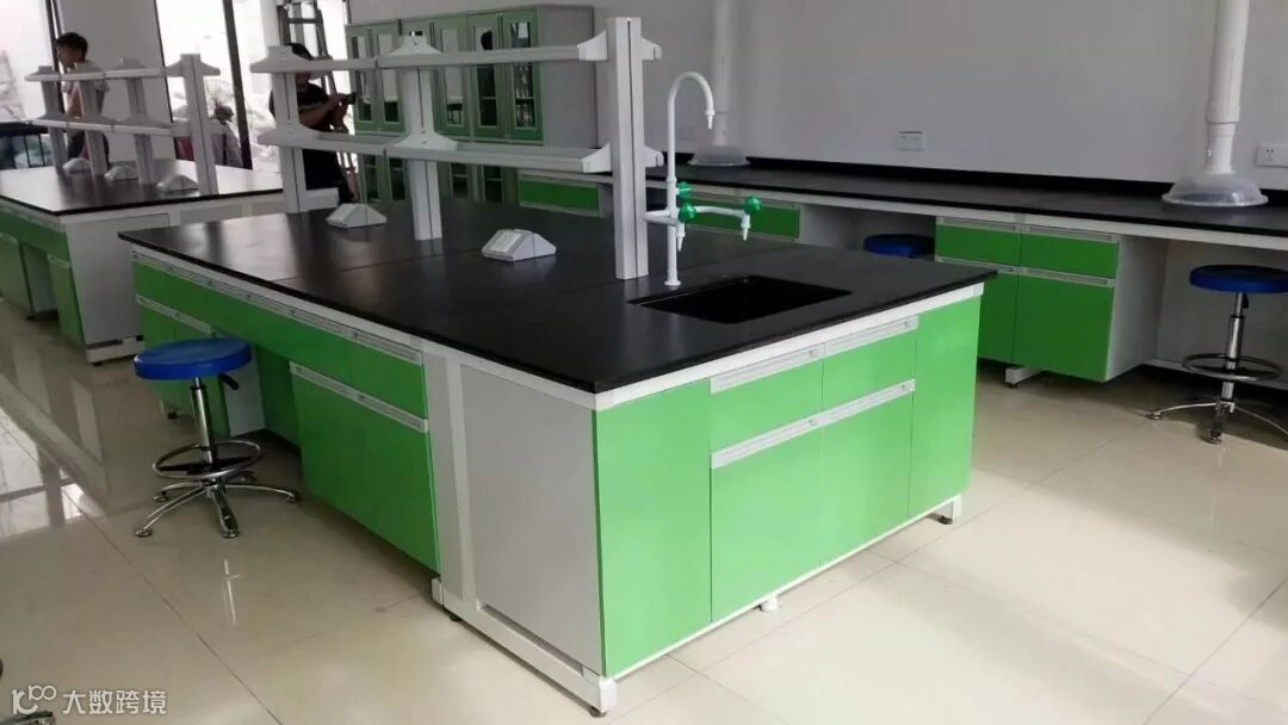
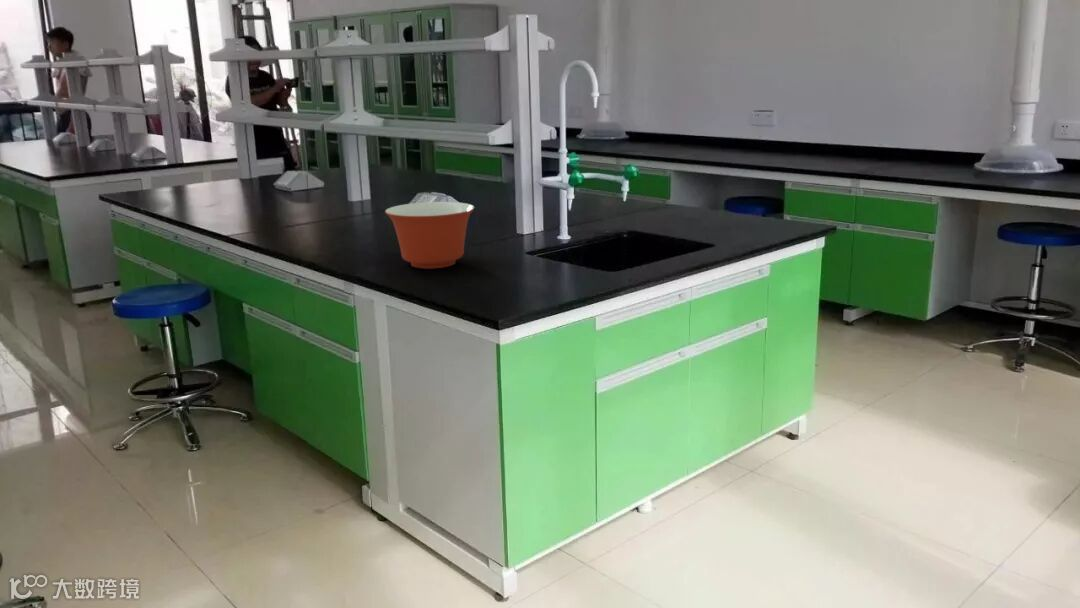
+ mixing bowl (431, 236)
